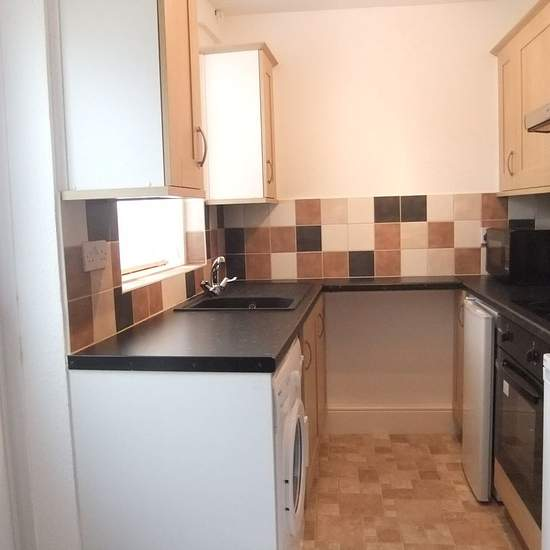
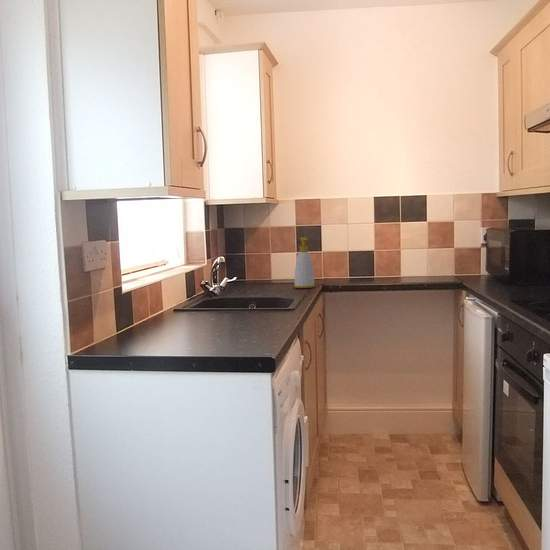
+ soap bottle (303, 262)
